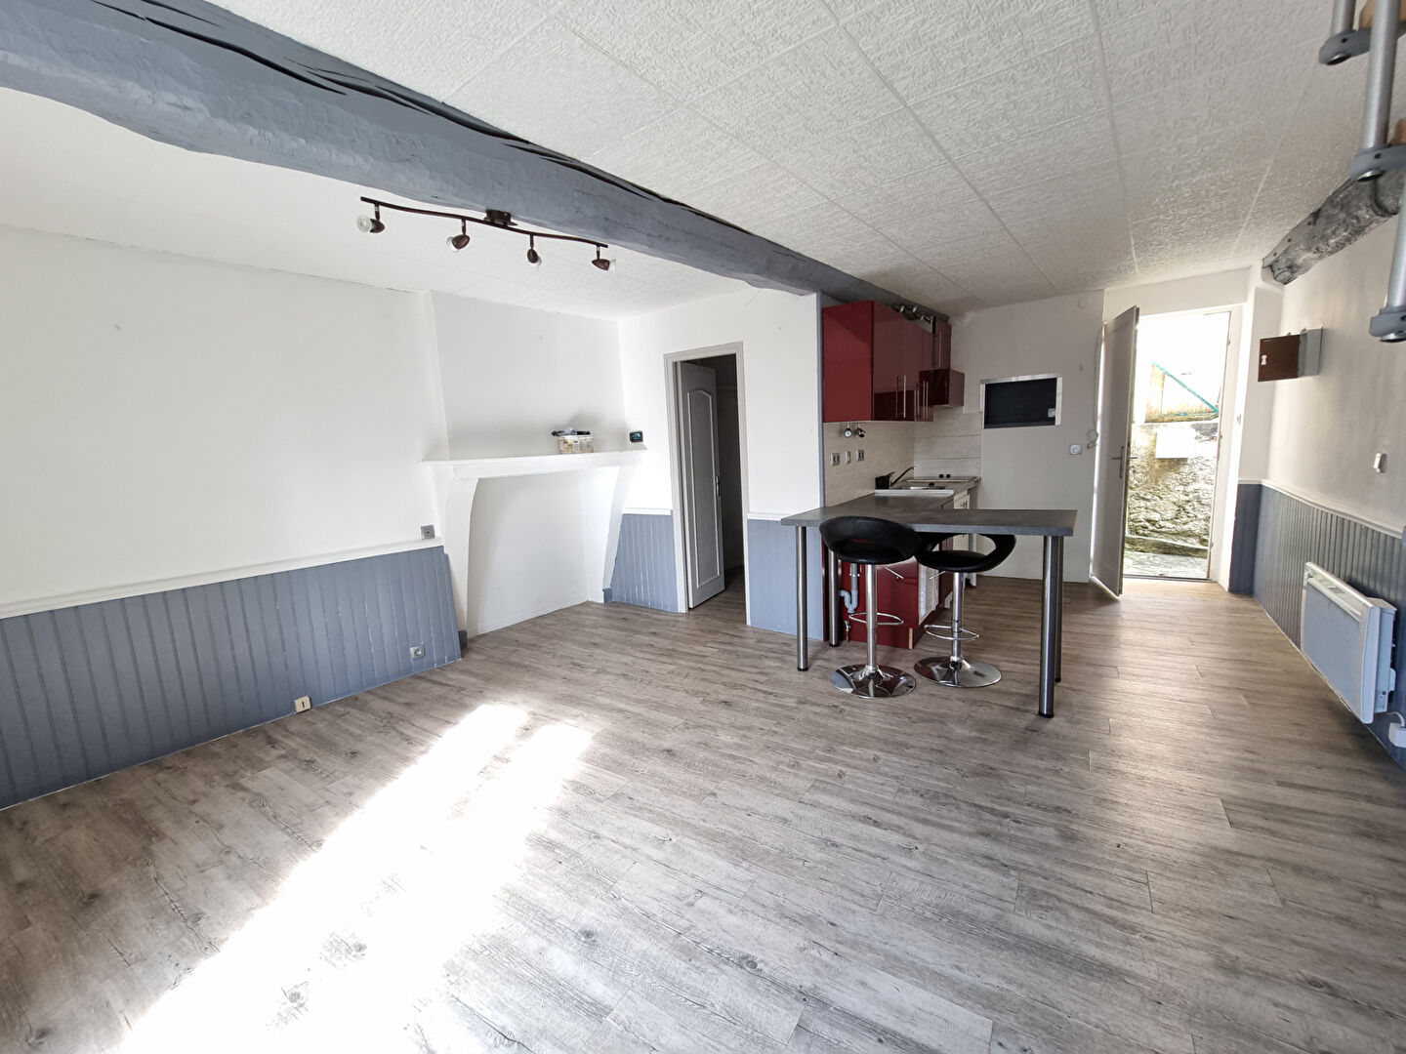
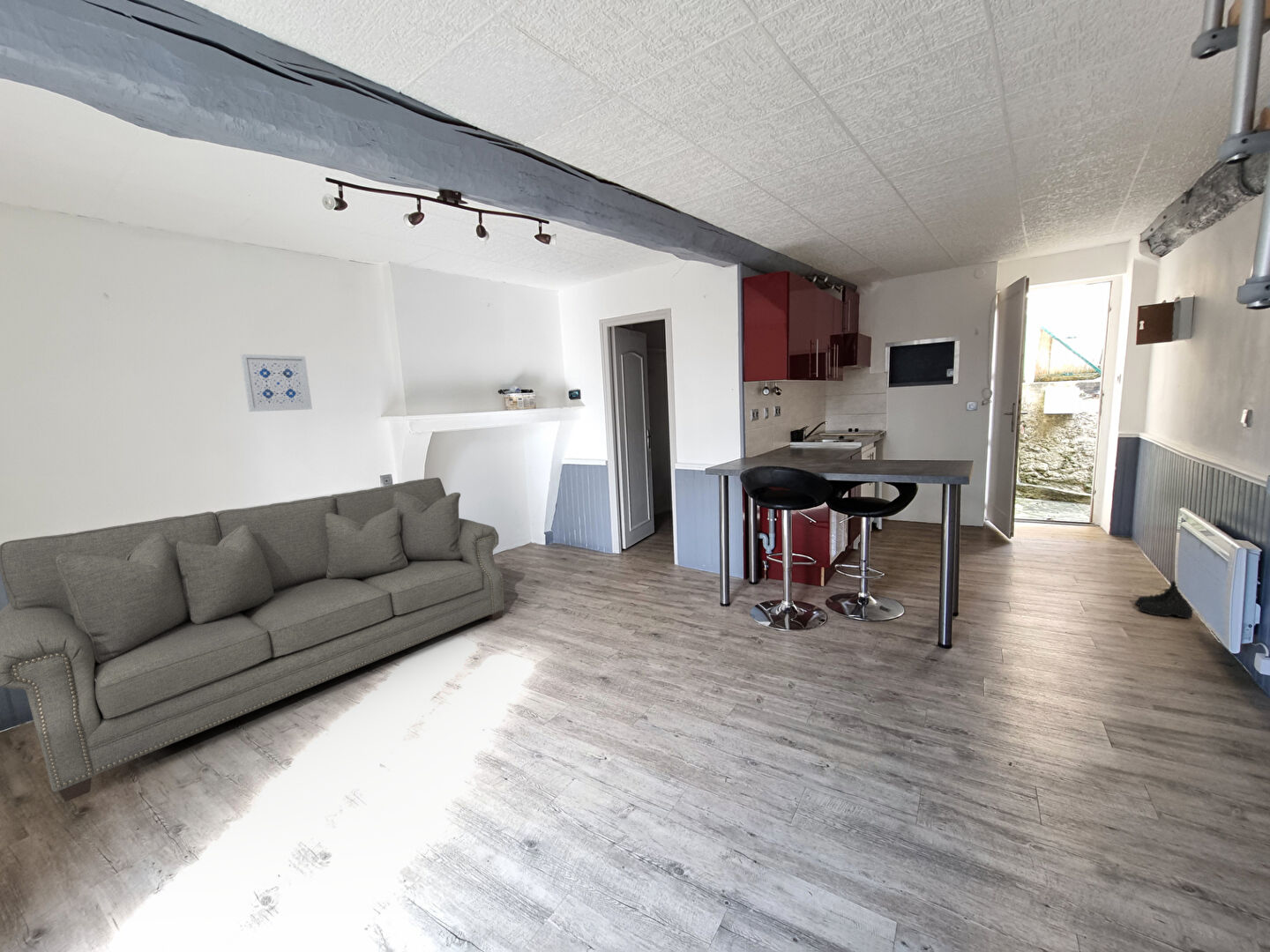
+ wall art (278, 383)
+ sofa (302, 584)
+ boots (1165, 597)
